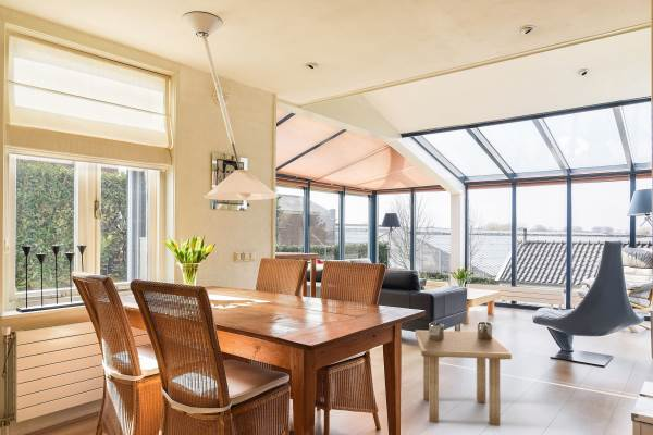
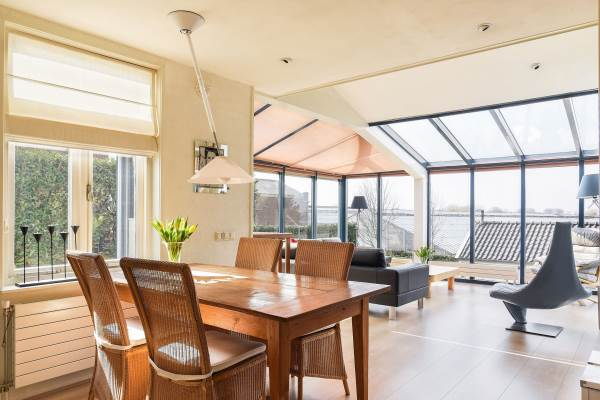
- side table (458, 357)
